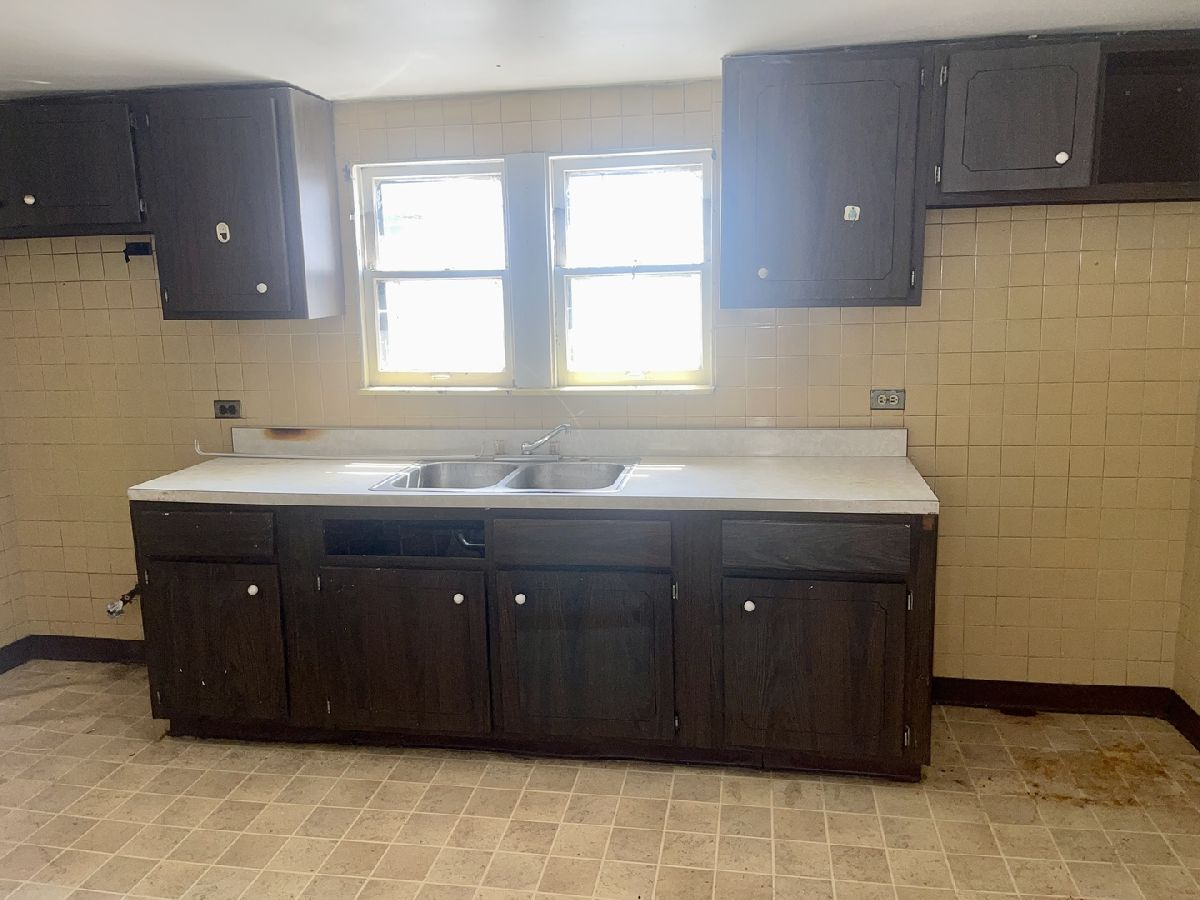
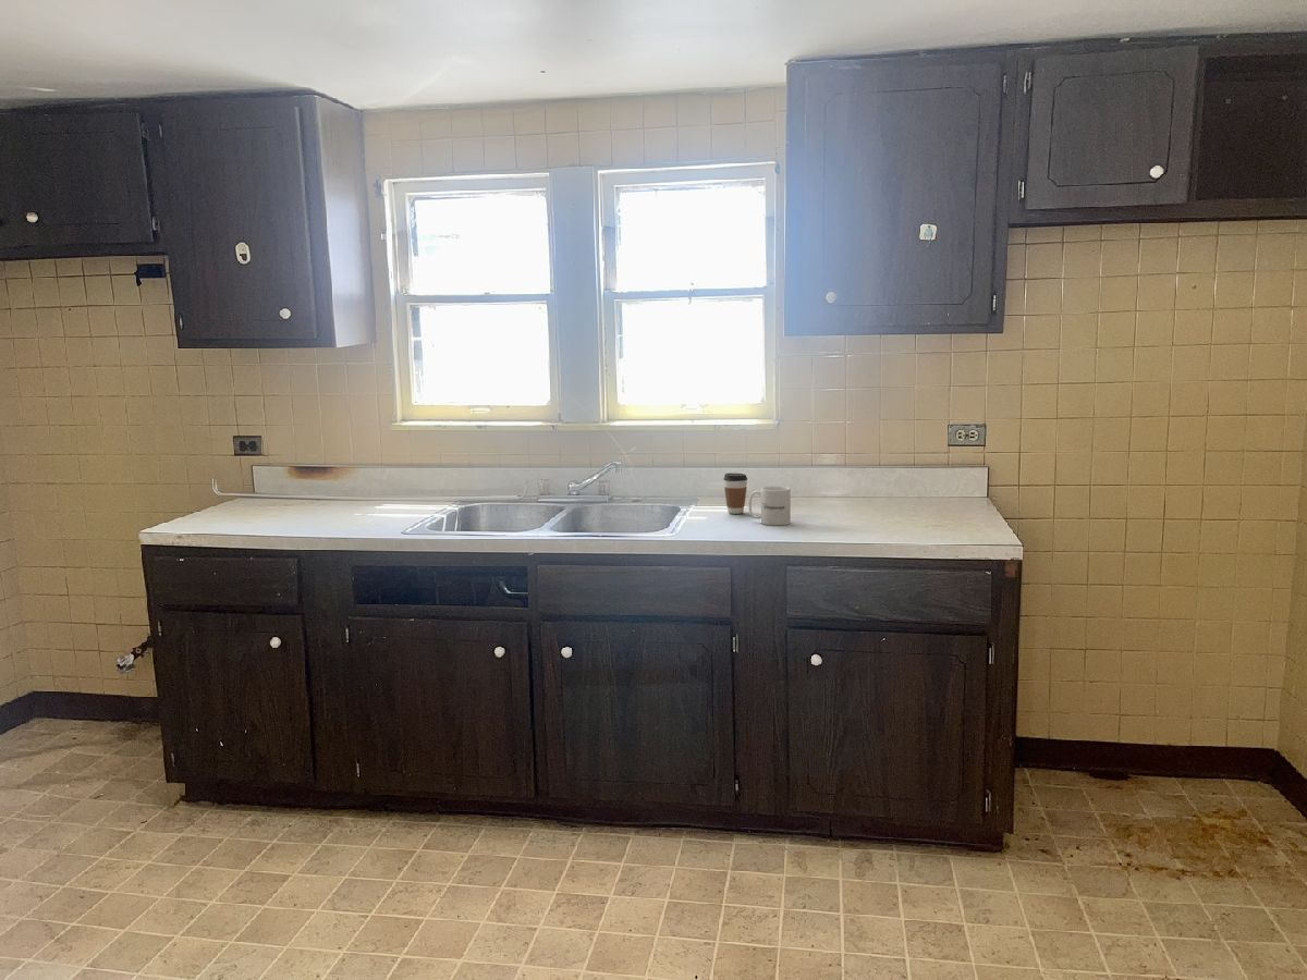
+ mug (769, 504)
+ coffee cup (735, 492)
